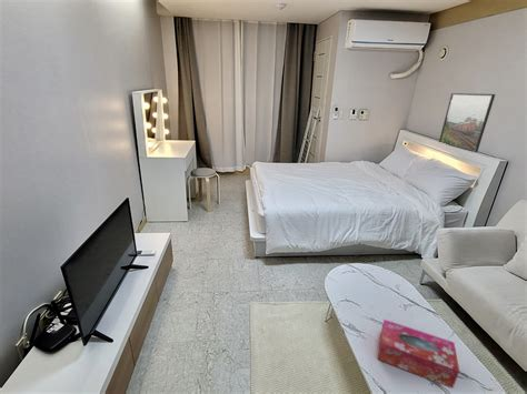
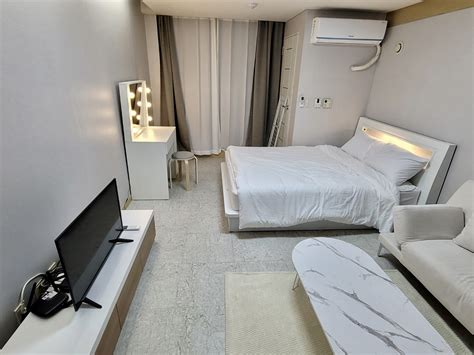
- tissue box (415, 351)
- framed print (464, 121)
